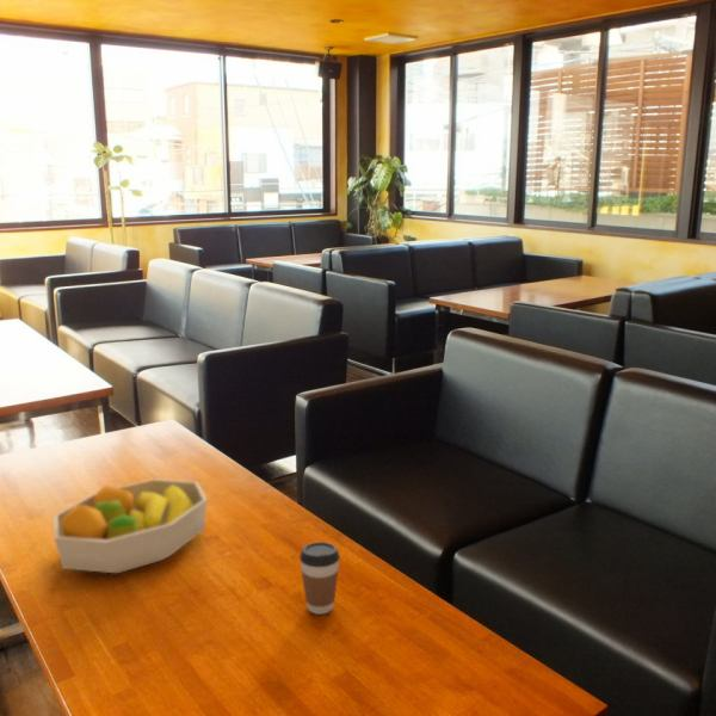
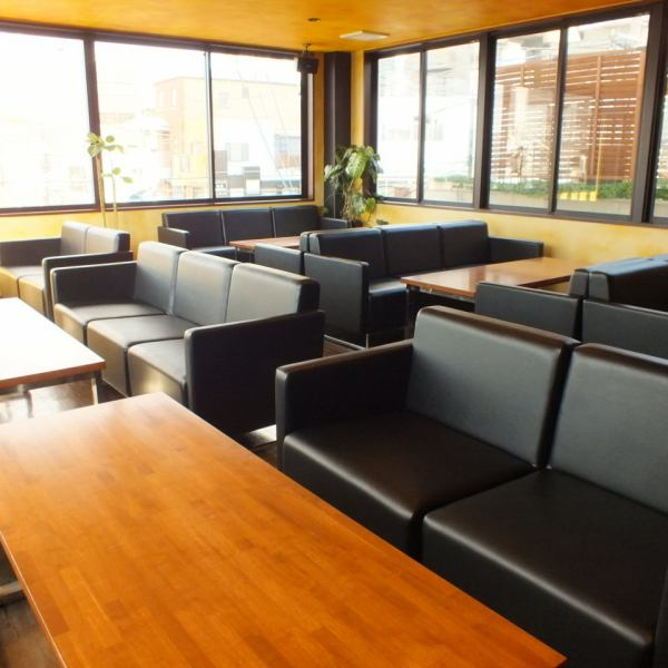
- coffee cup (320, 578)
- fruit bowl (132, 518)
